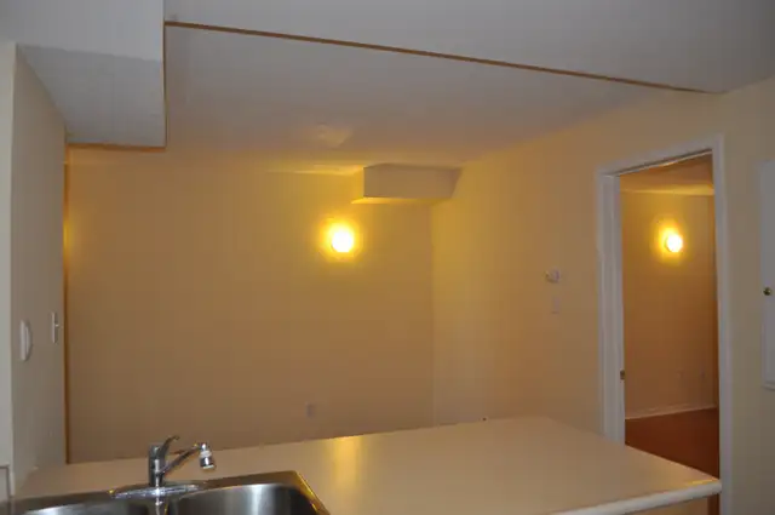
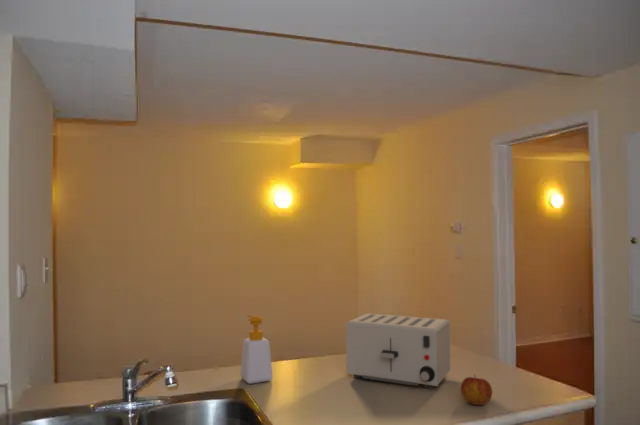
+ apple (476, 389)
+ soap bottle (254, 346)
+ toaster (397, 349)
